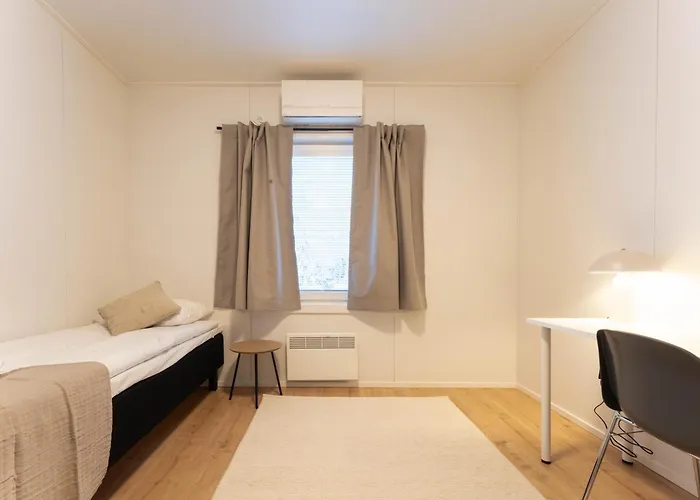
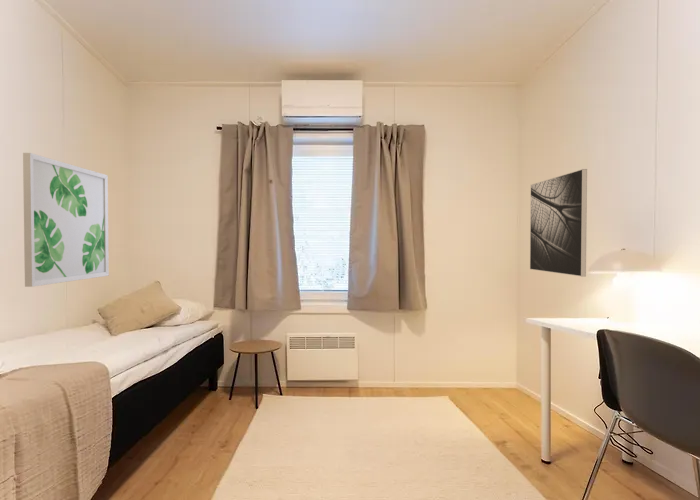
+ wall art (72, 223)
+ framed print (555, 225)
